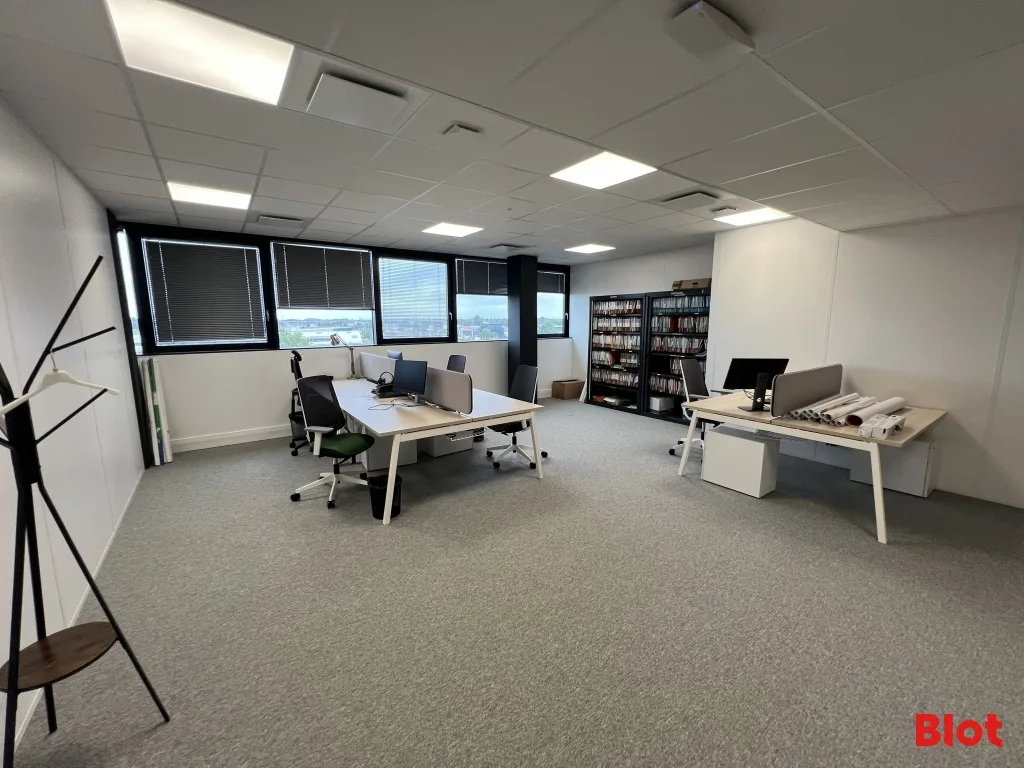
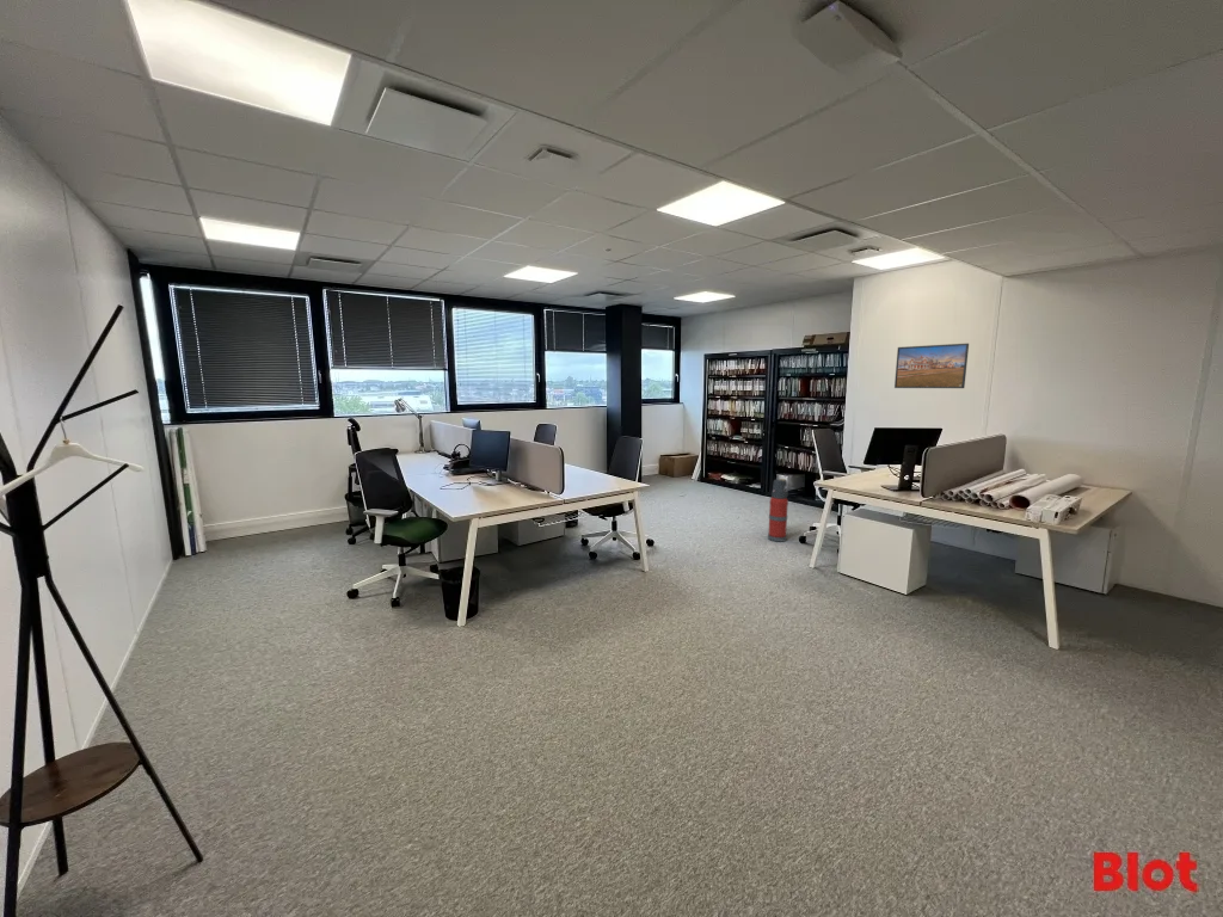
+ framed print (929, 367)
+ fire extinguisher (779, 509)
